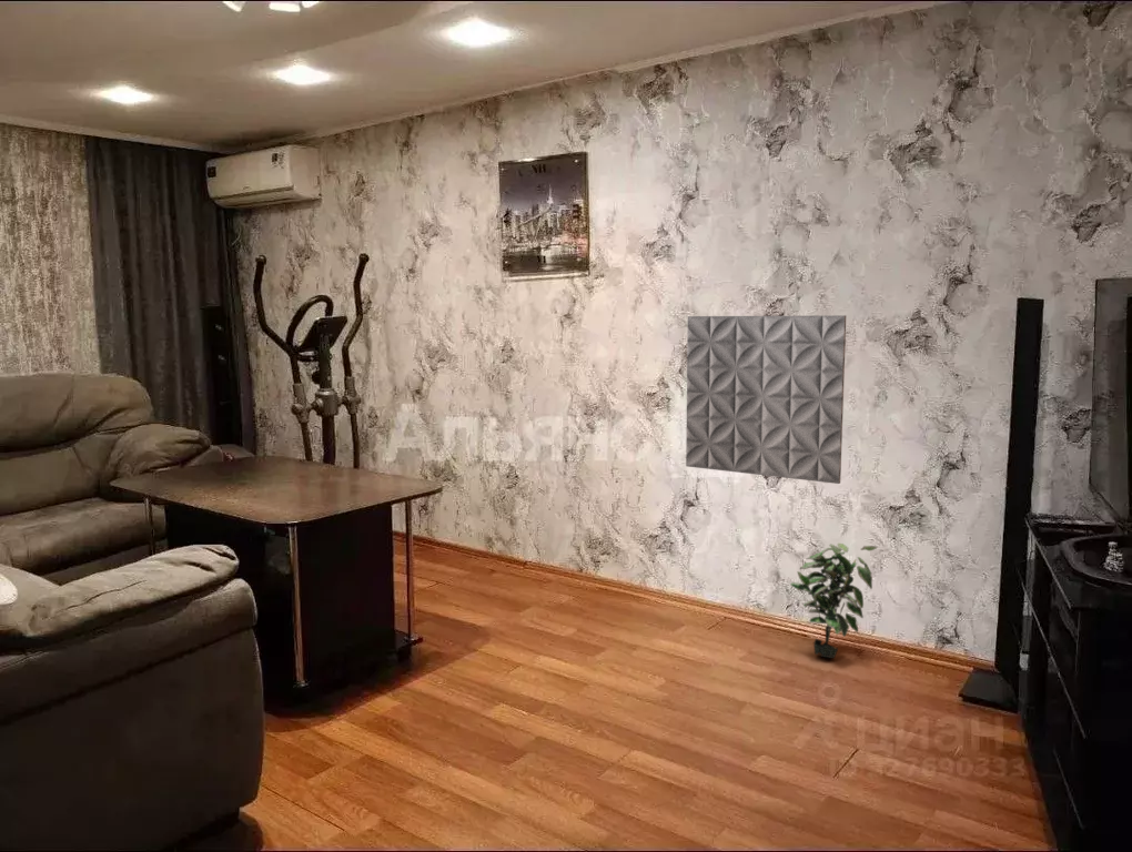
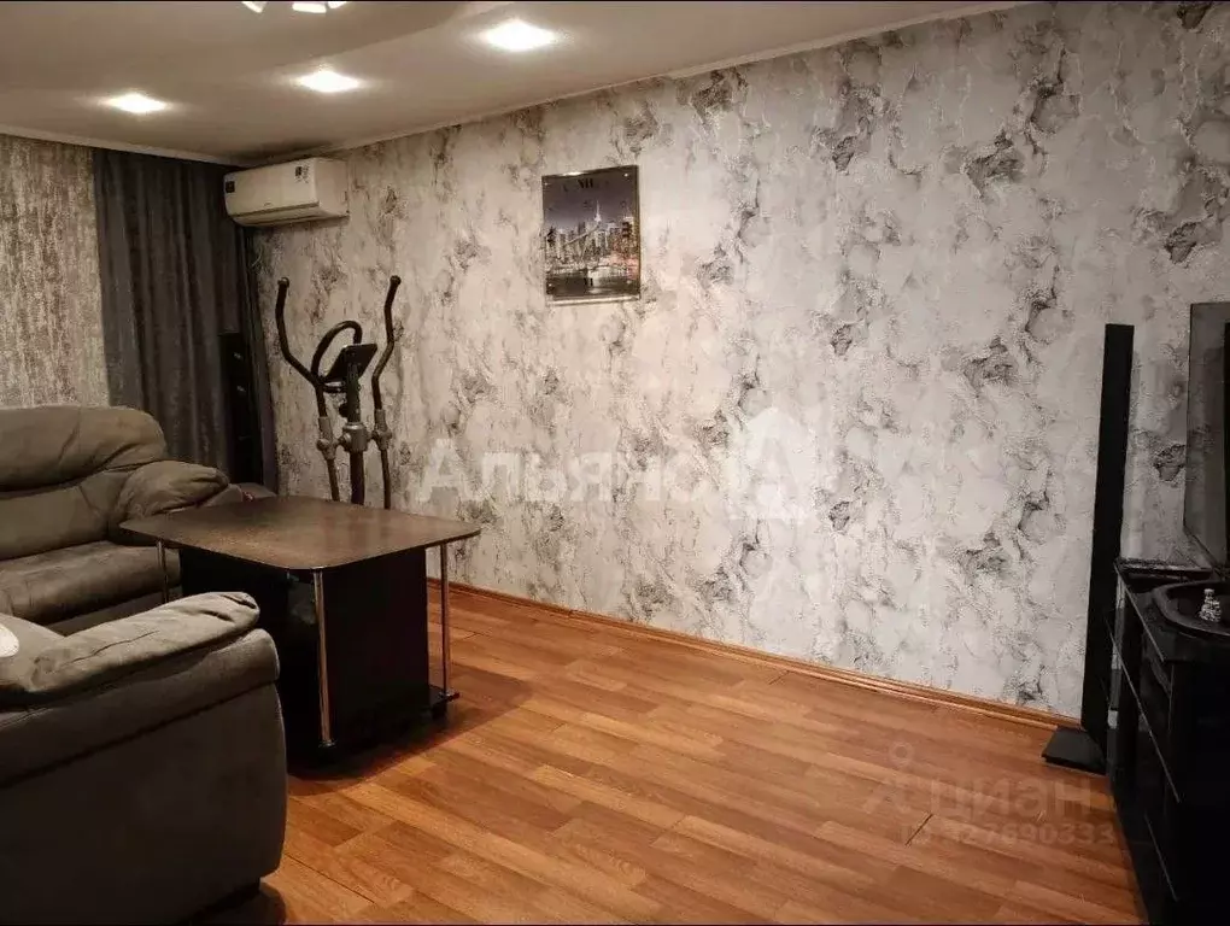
- potted plant (833, 598)
- decorative wall panel (760, 396)
